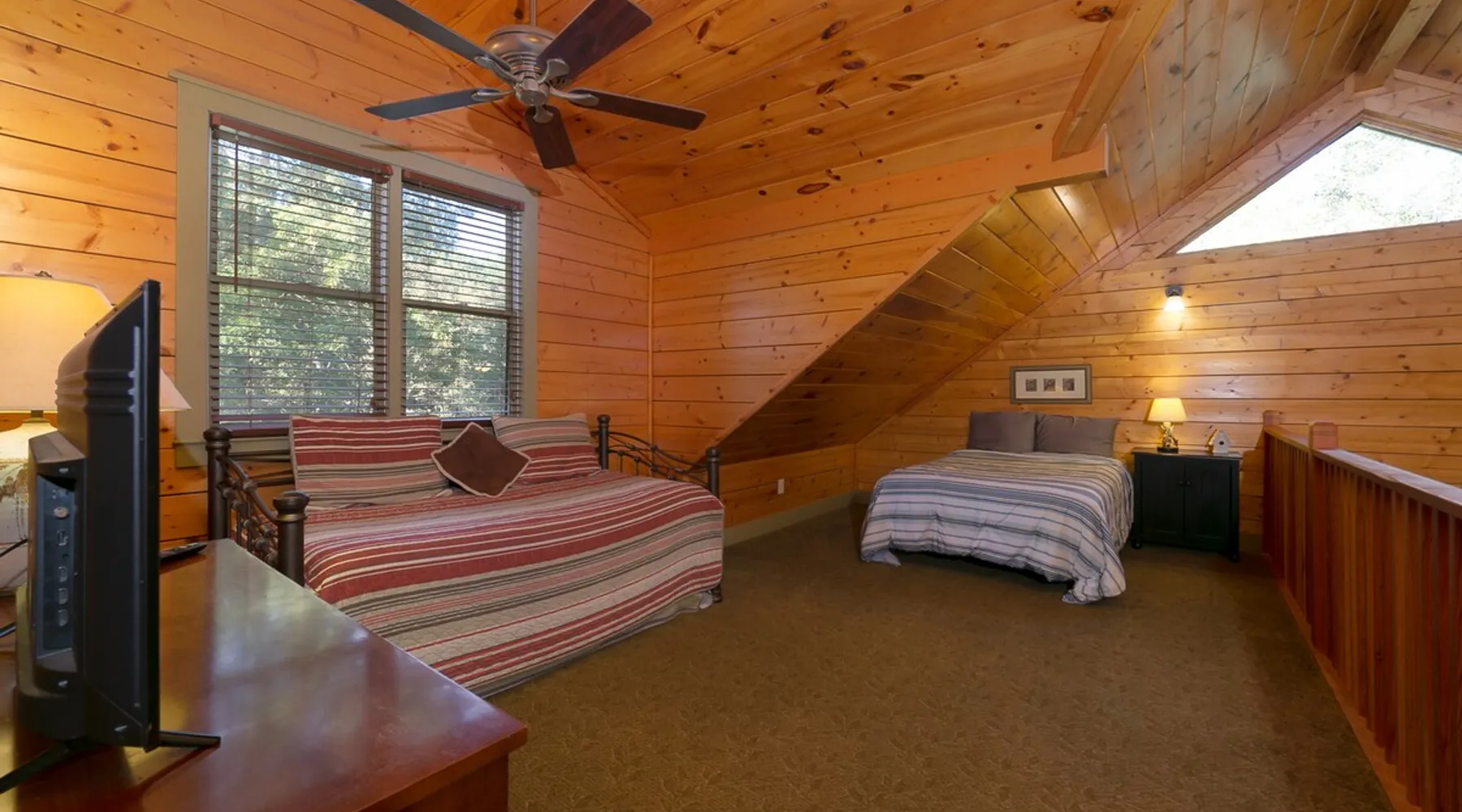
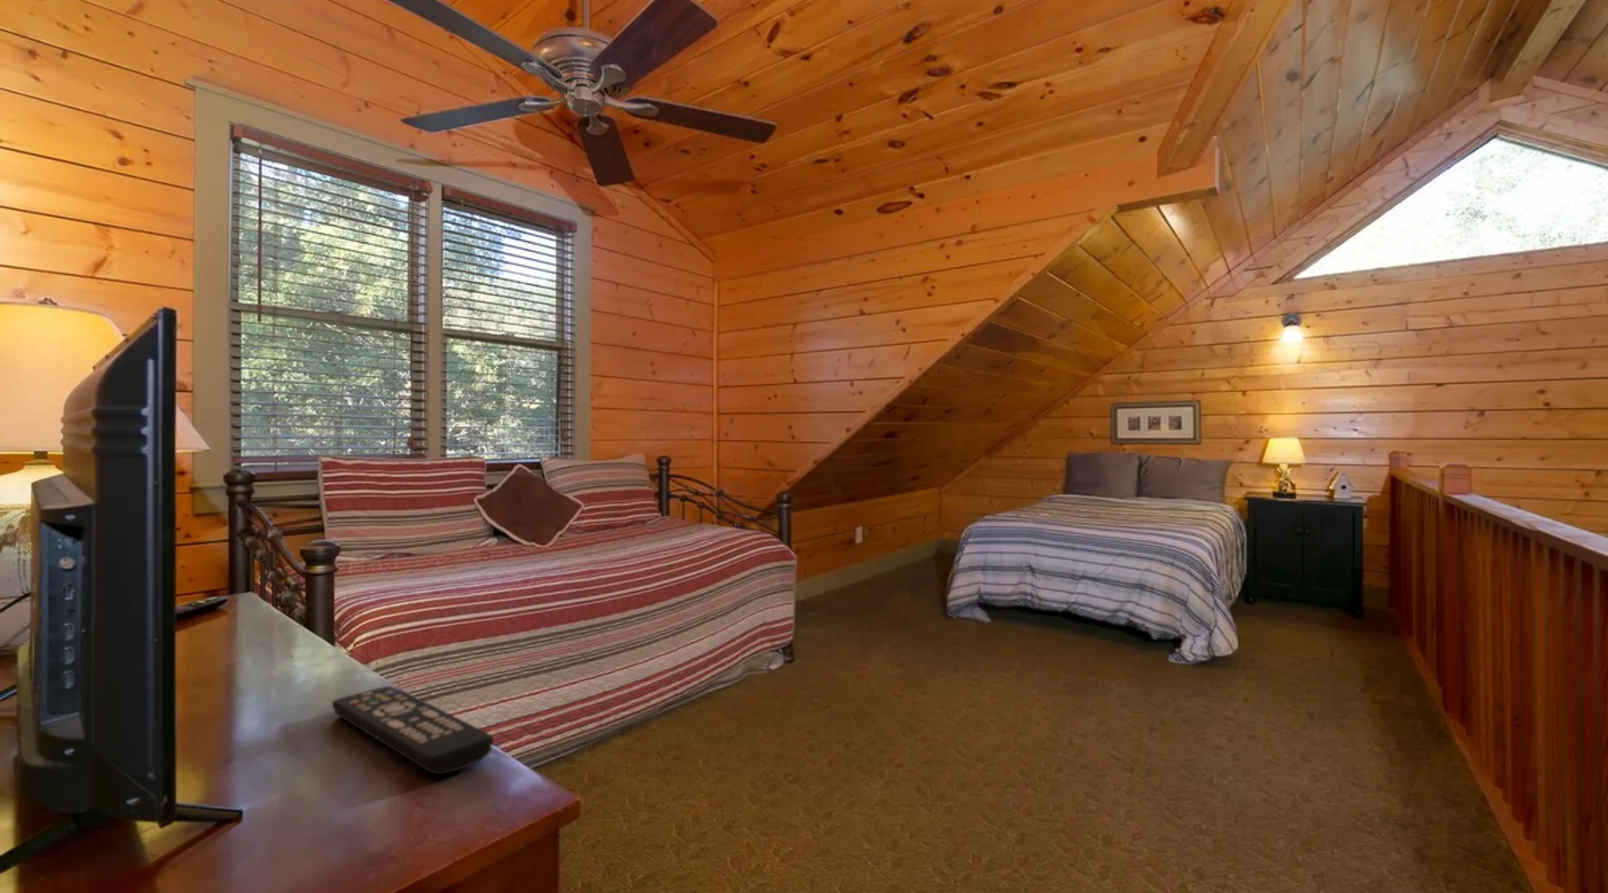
+ remote control (407, 725)
